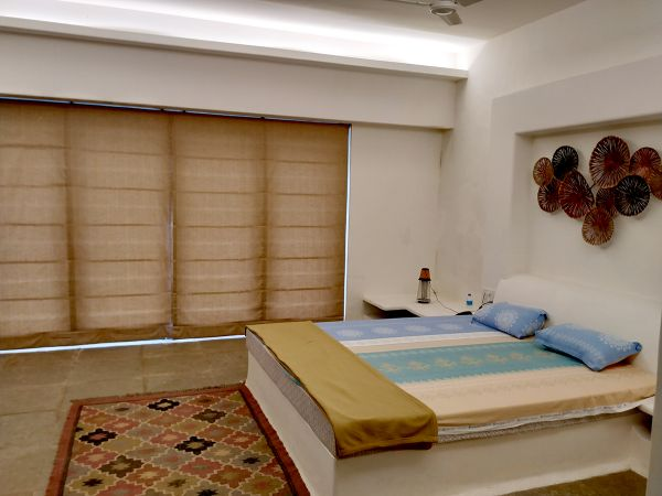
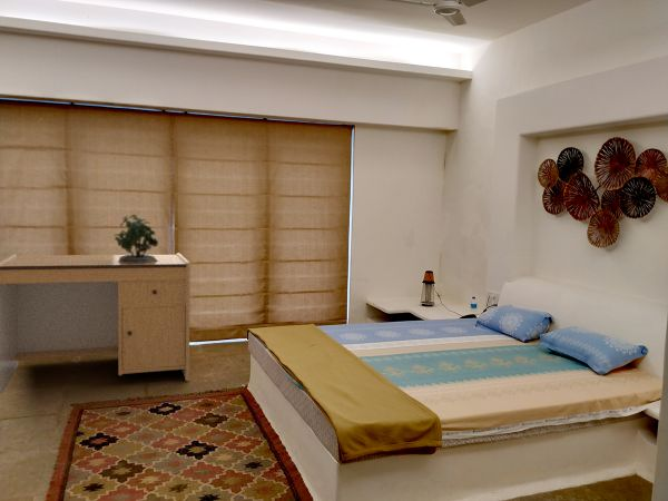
+ potted plant (136, 234)
+ desk (99, 315)
